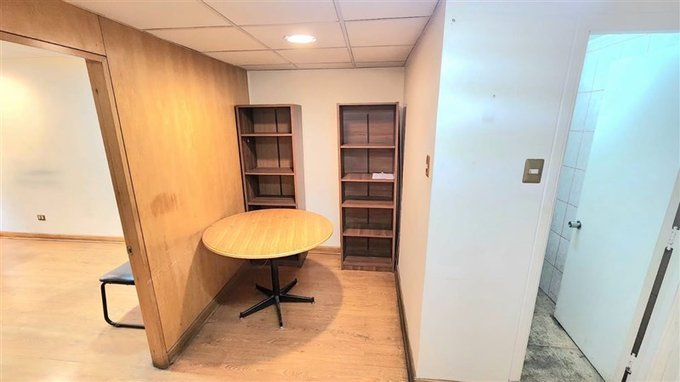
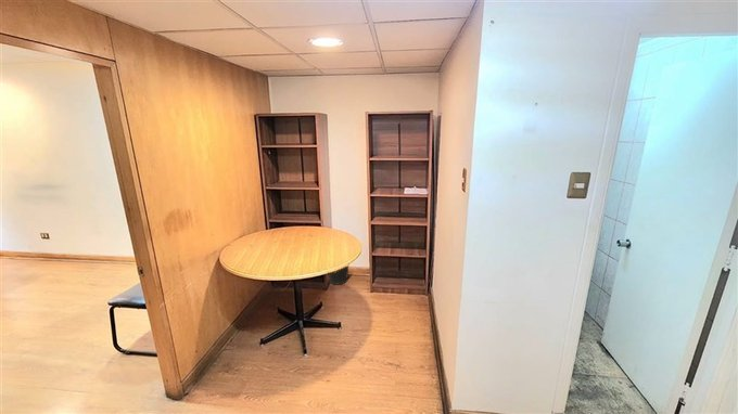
+ wastebasket (339, 270)
